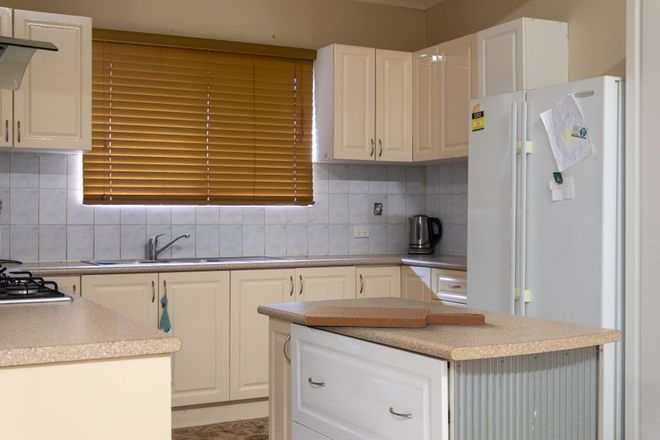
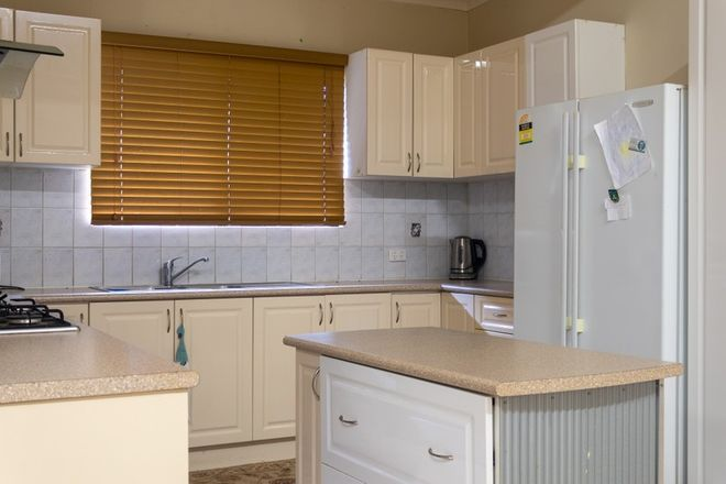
- cutting board (379, 316)
